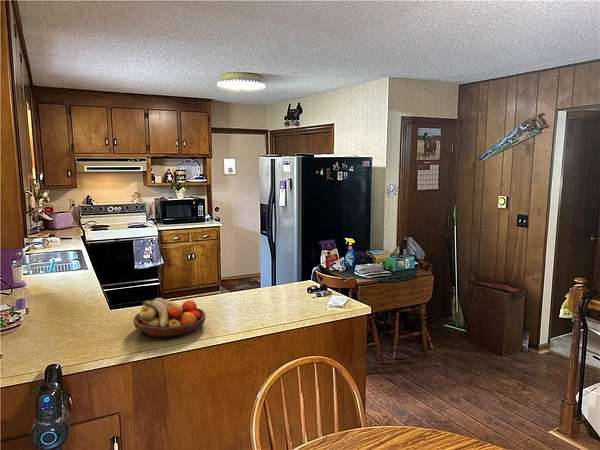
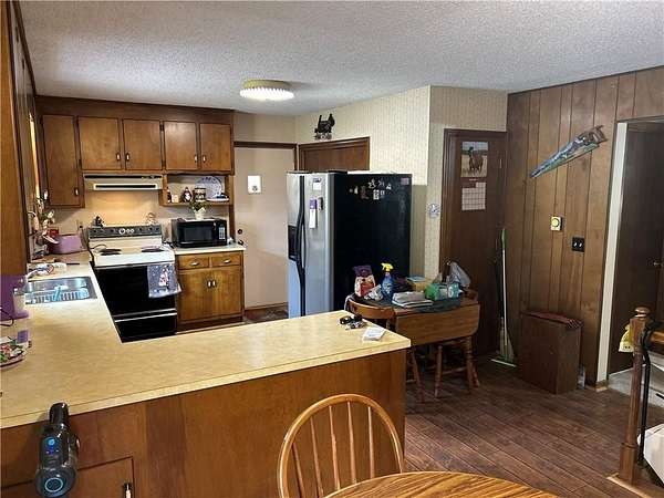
- fruit bowl (169, 313)
